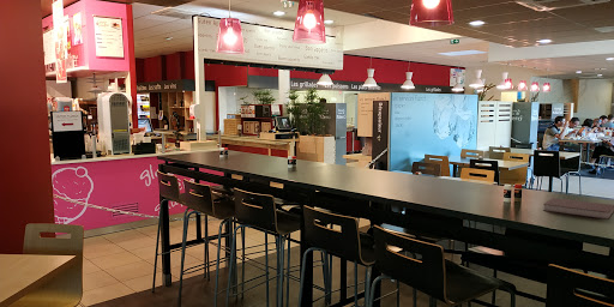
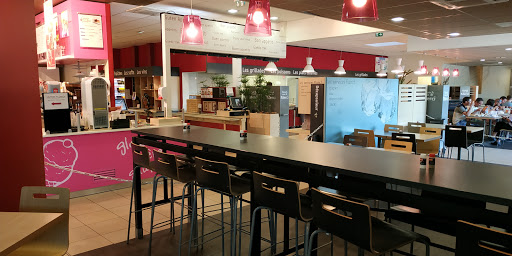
- notebook (578, 207)
